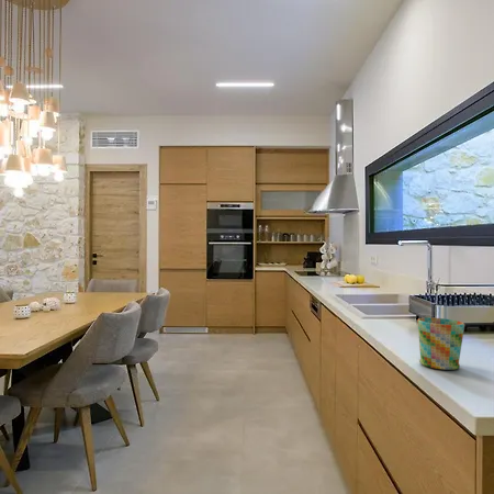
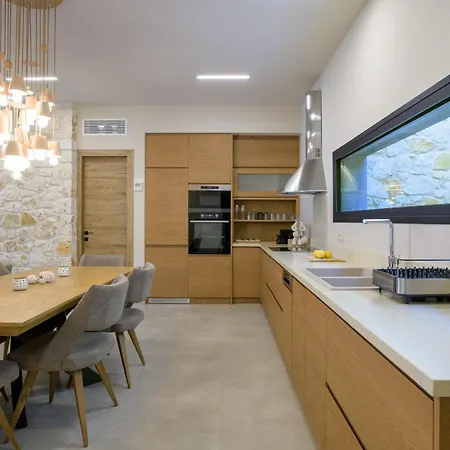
- mug (437, 341)
